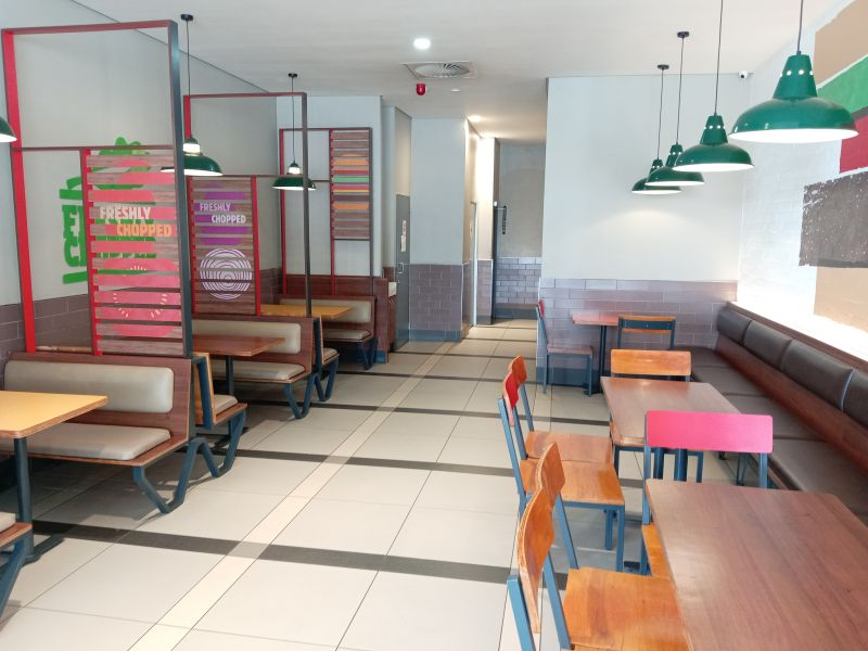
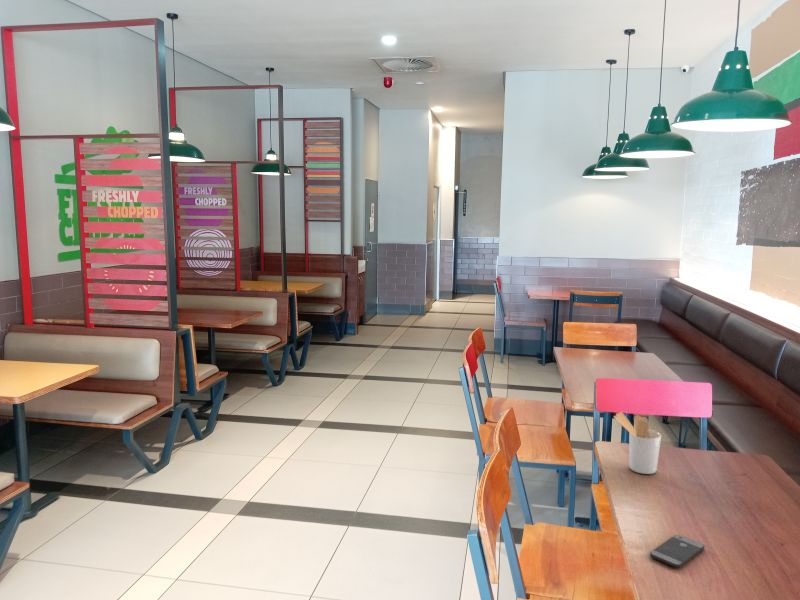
+ smartphone (677, 550)
+ utensil holder (636, 441)
